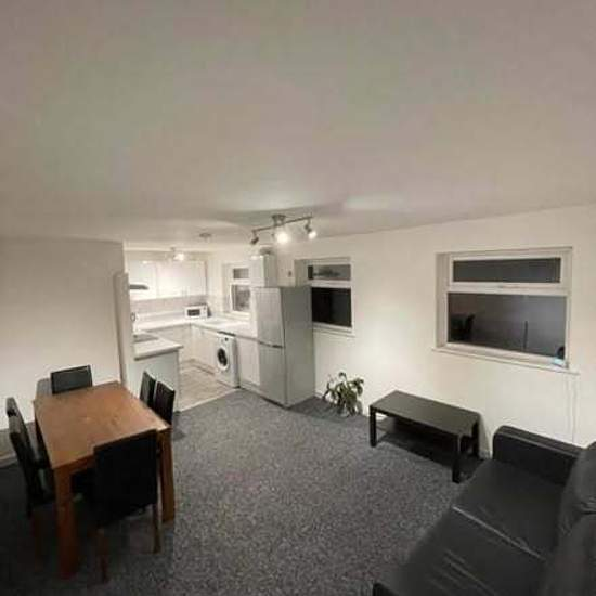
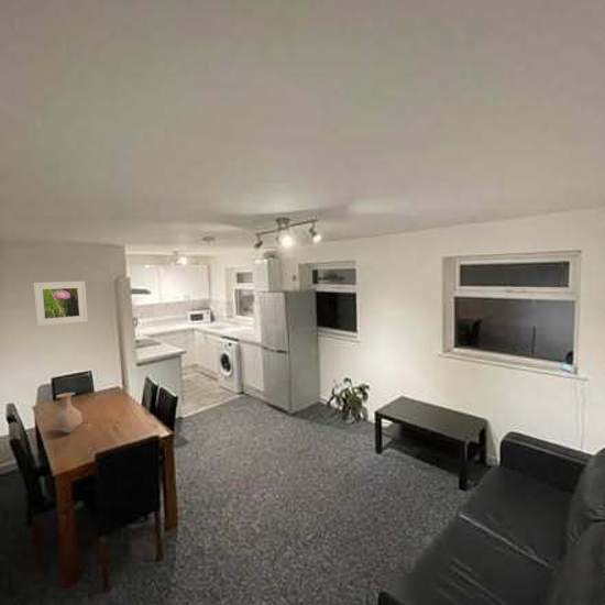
+ vase (67, 413)
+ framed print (61, 302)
